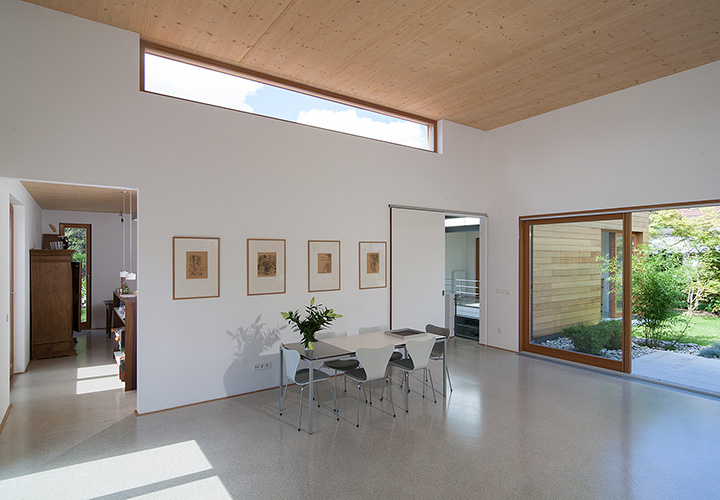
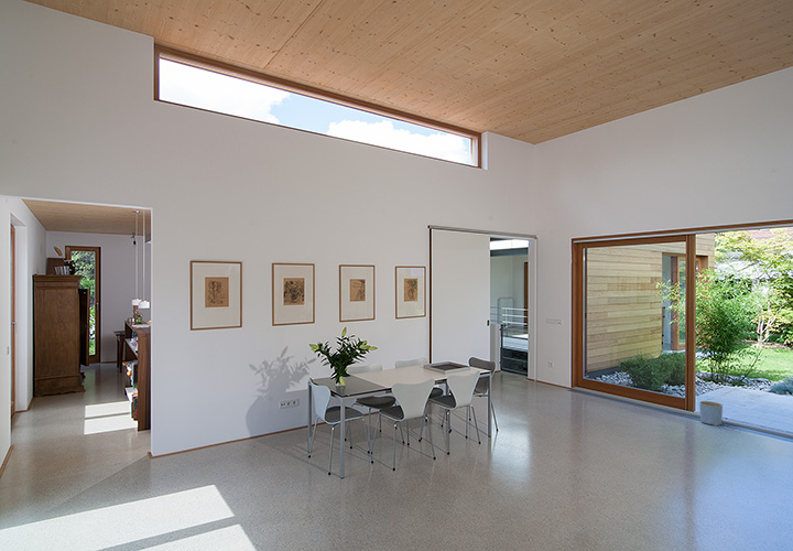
+ planter (710, 413)
